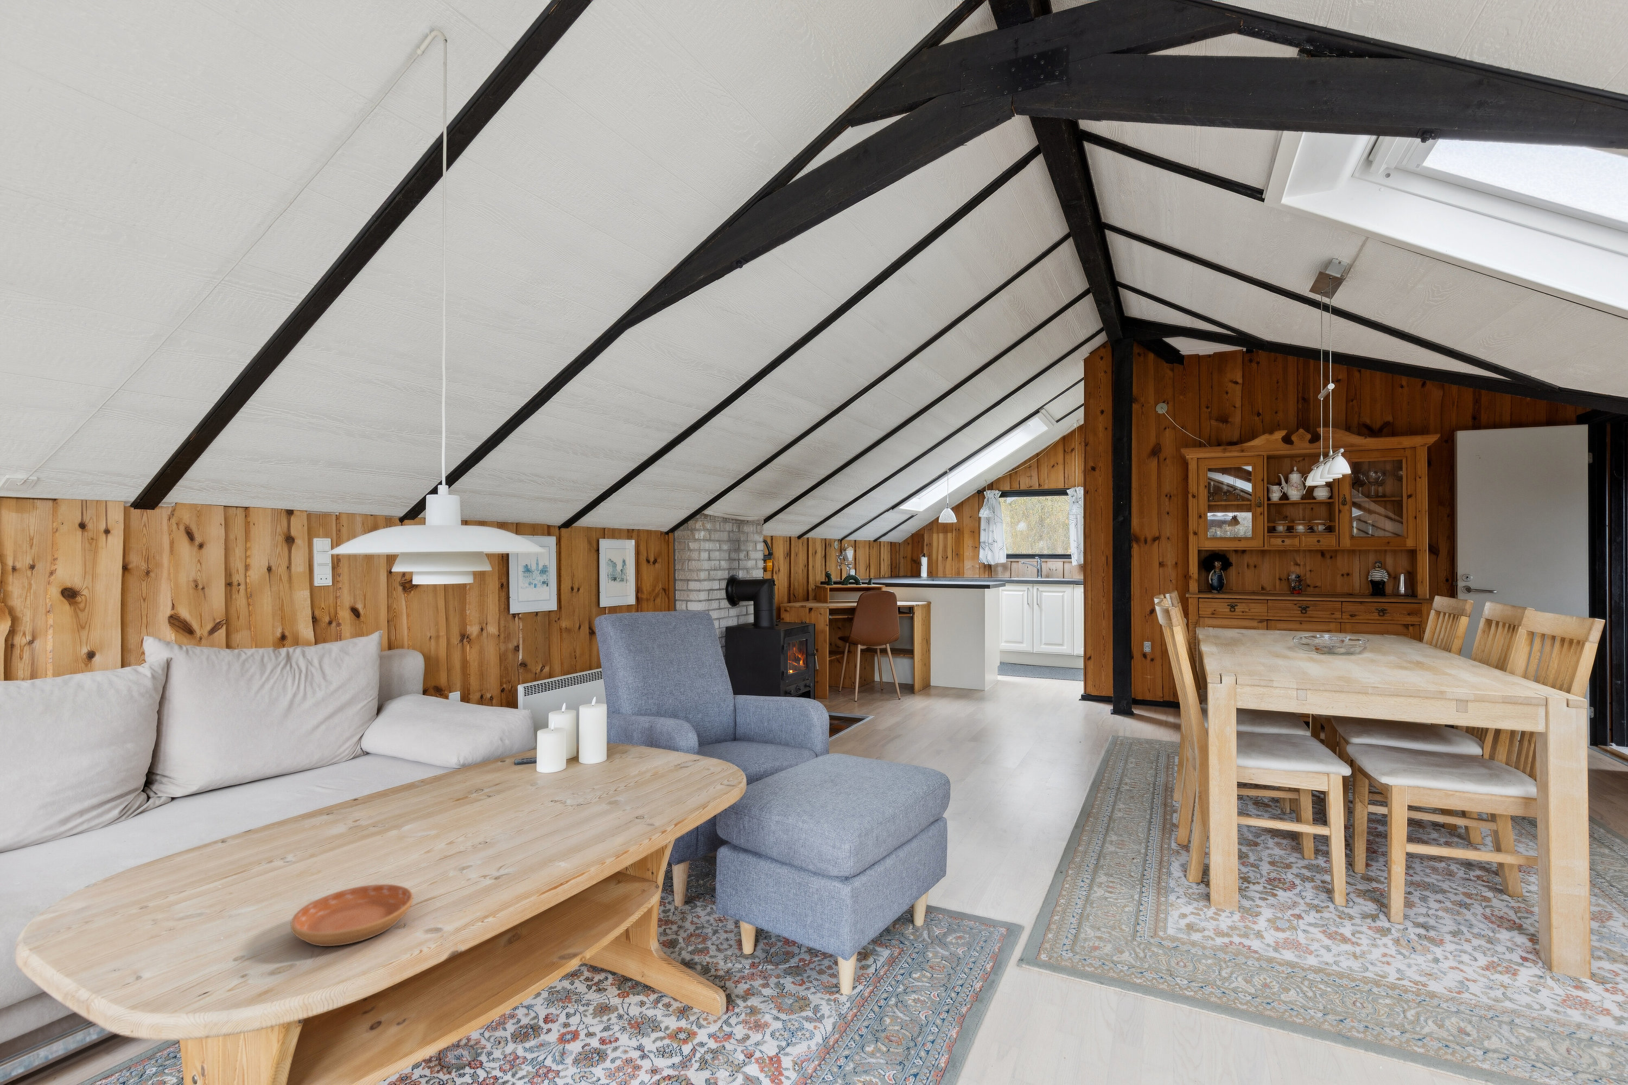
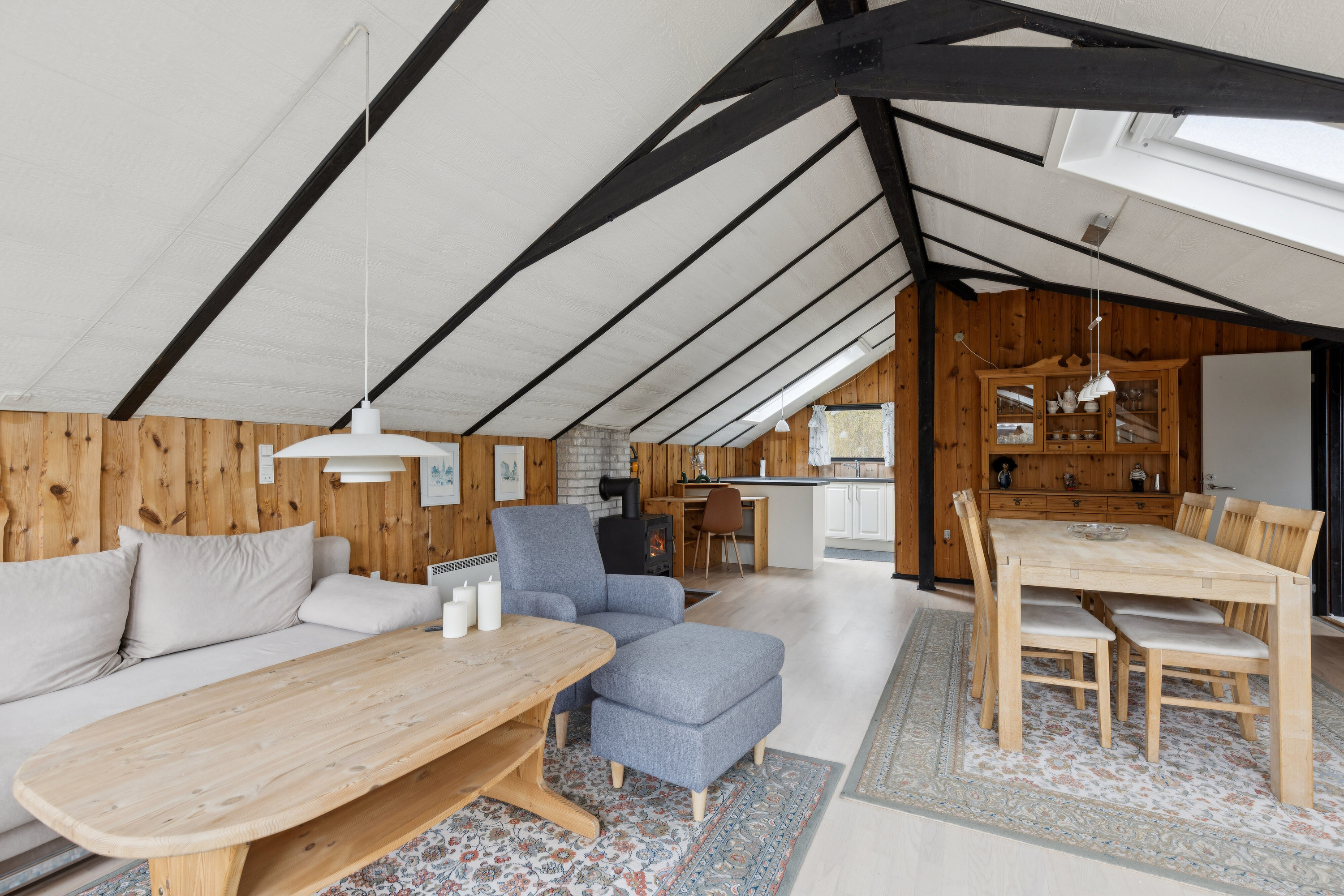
- saucer (354, 915)
